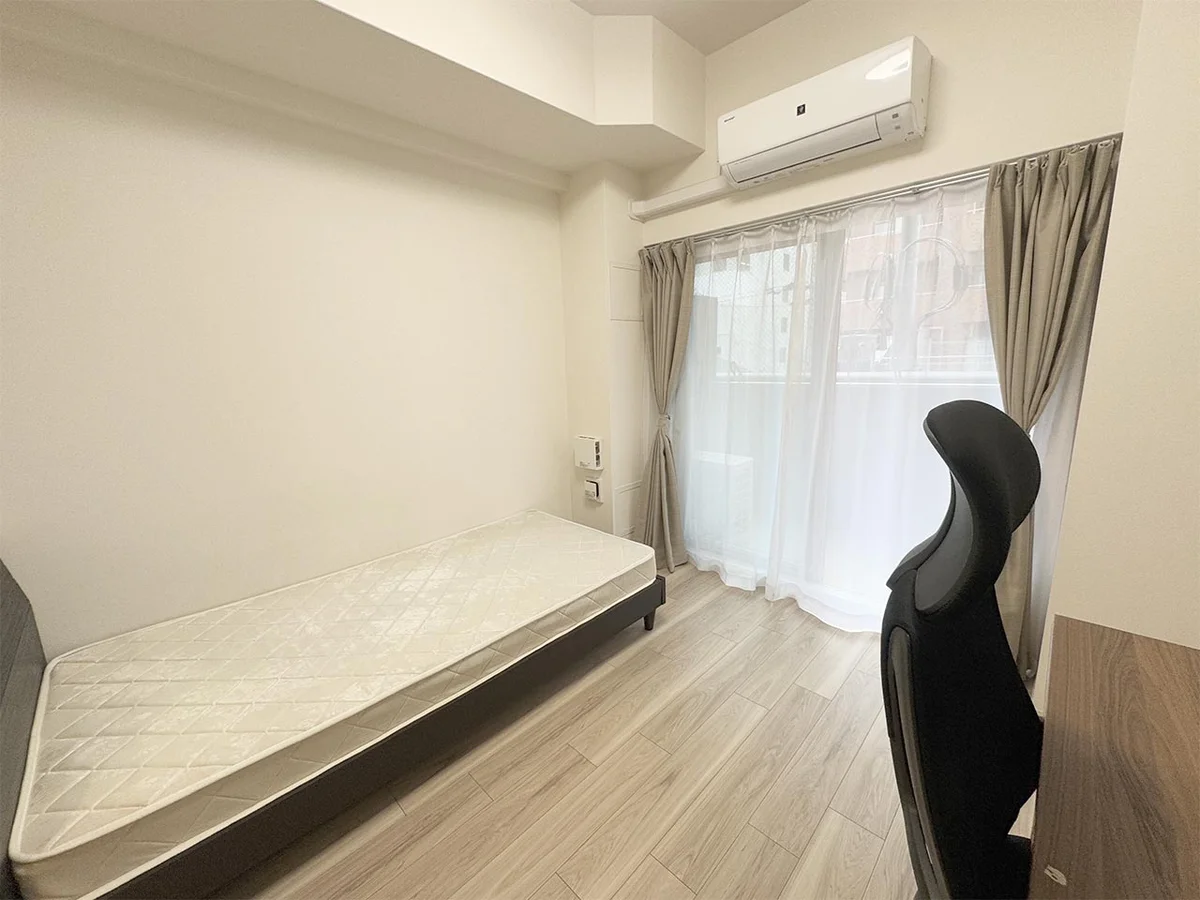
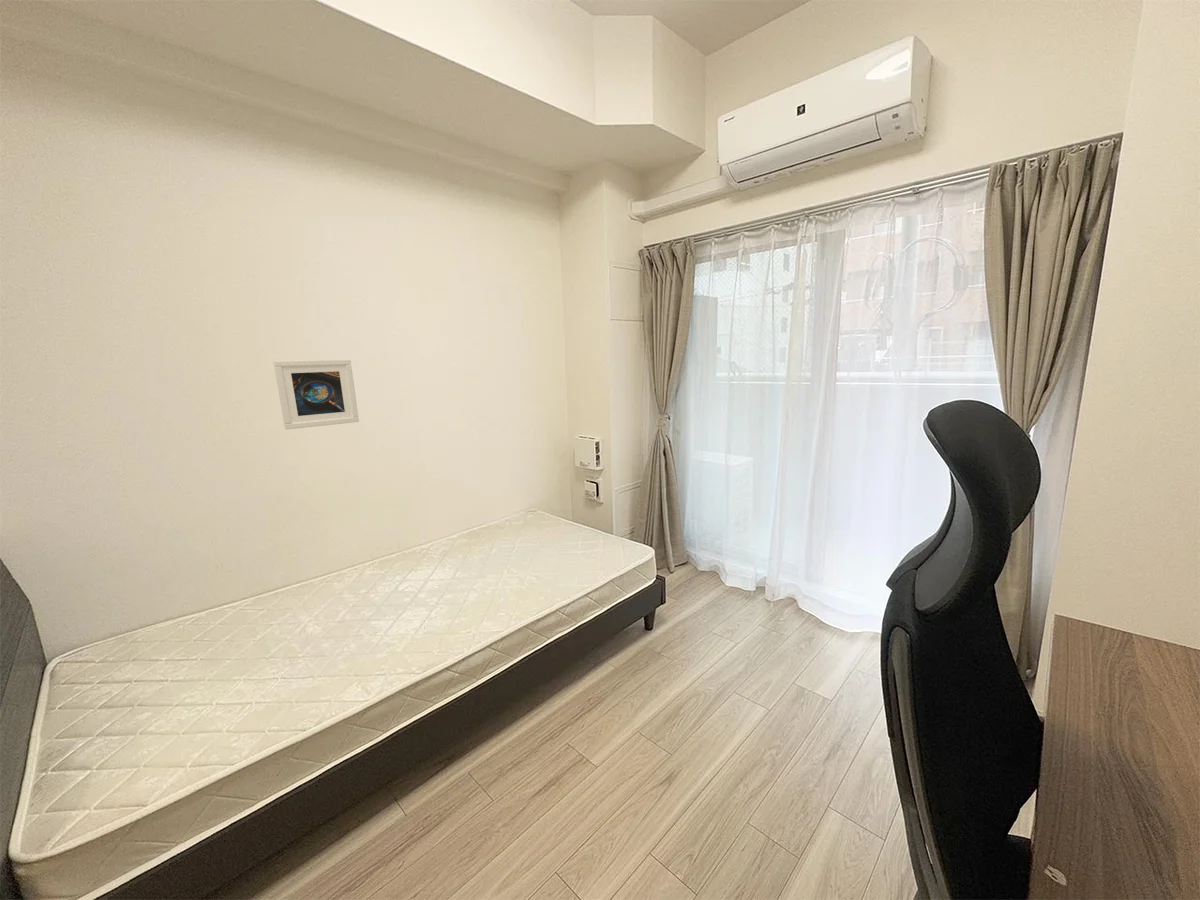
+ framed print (318, 393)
